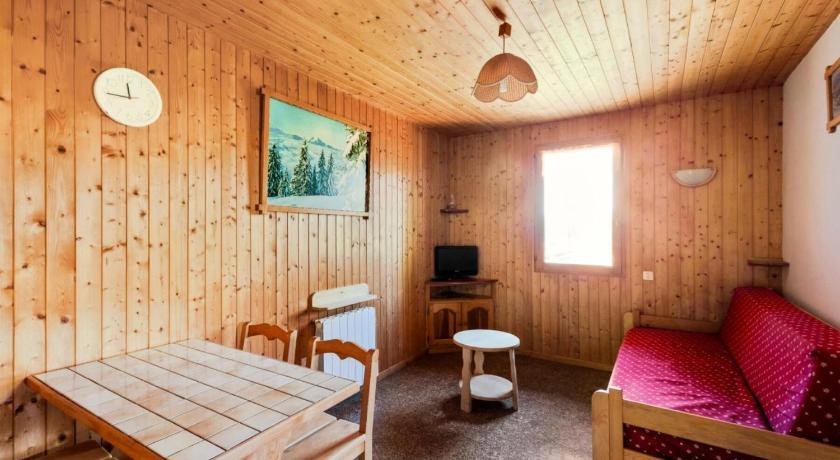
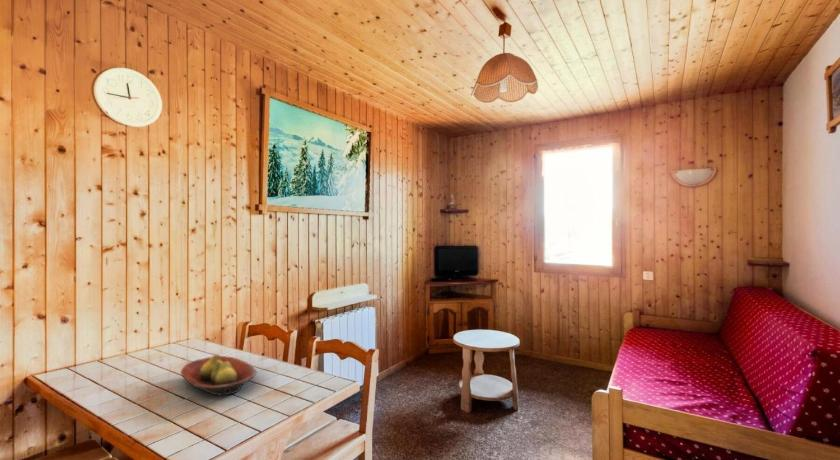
+ fruit bowl (218, 371)
